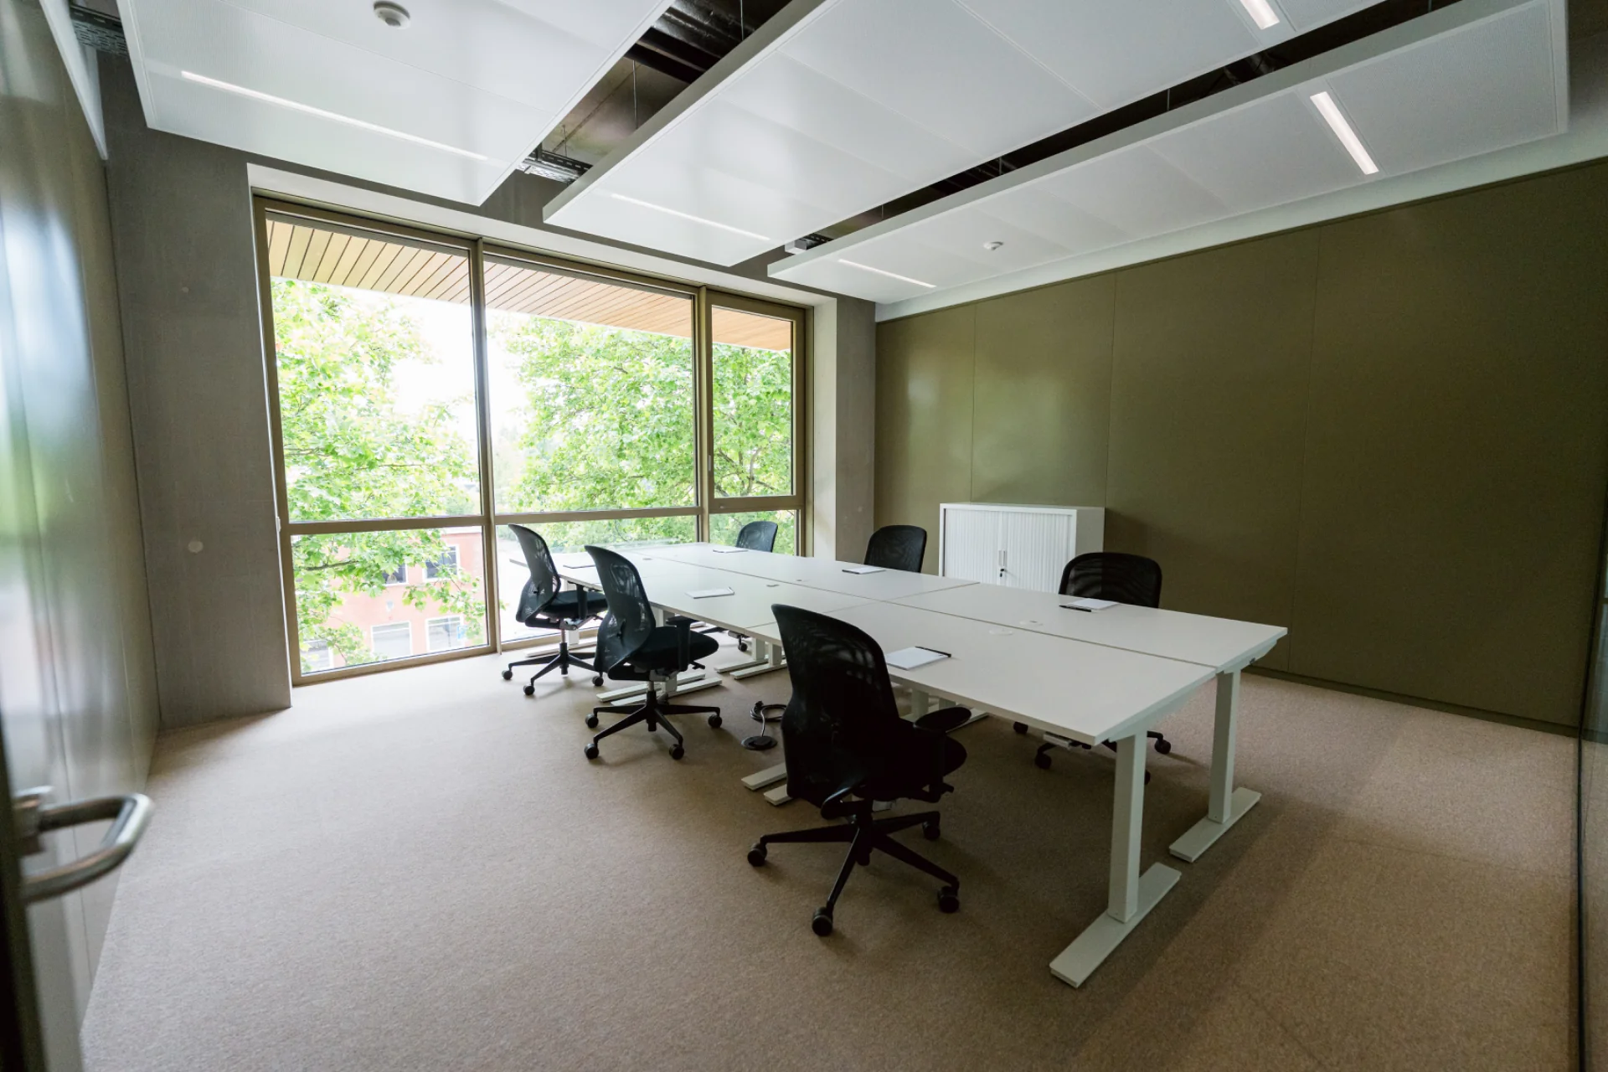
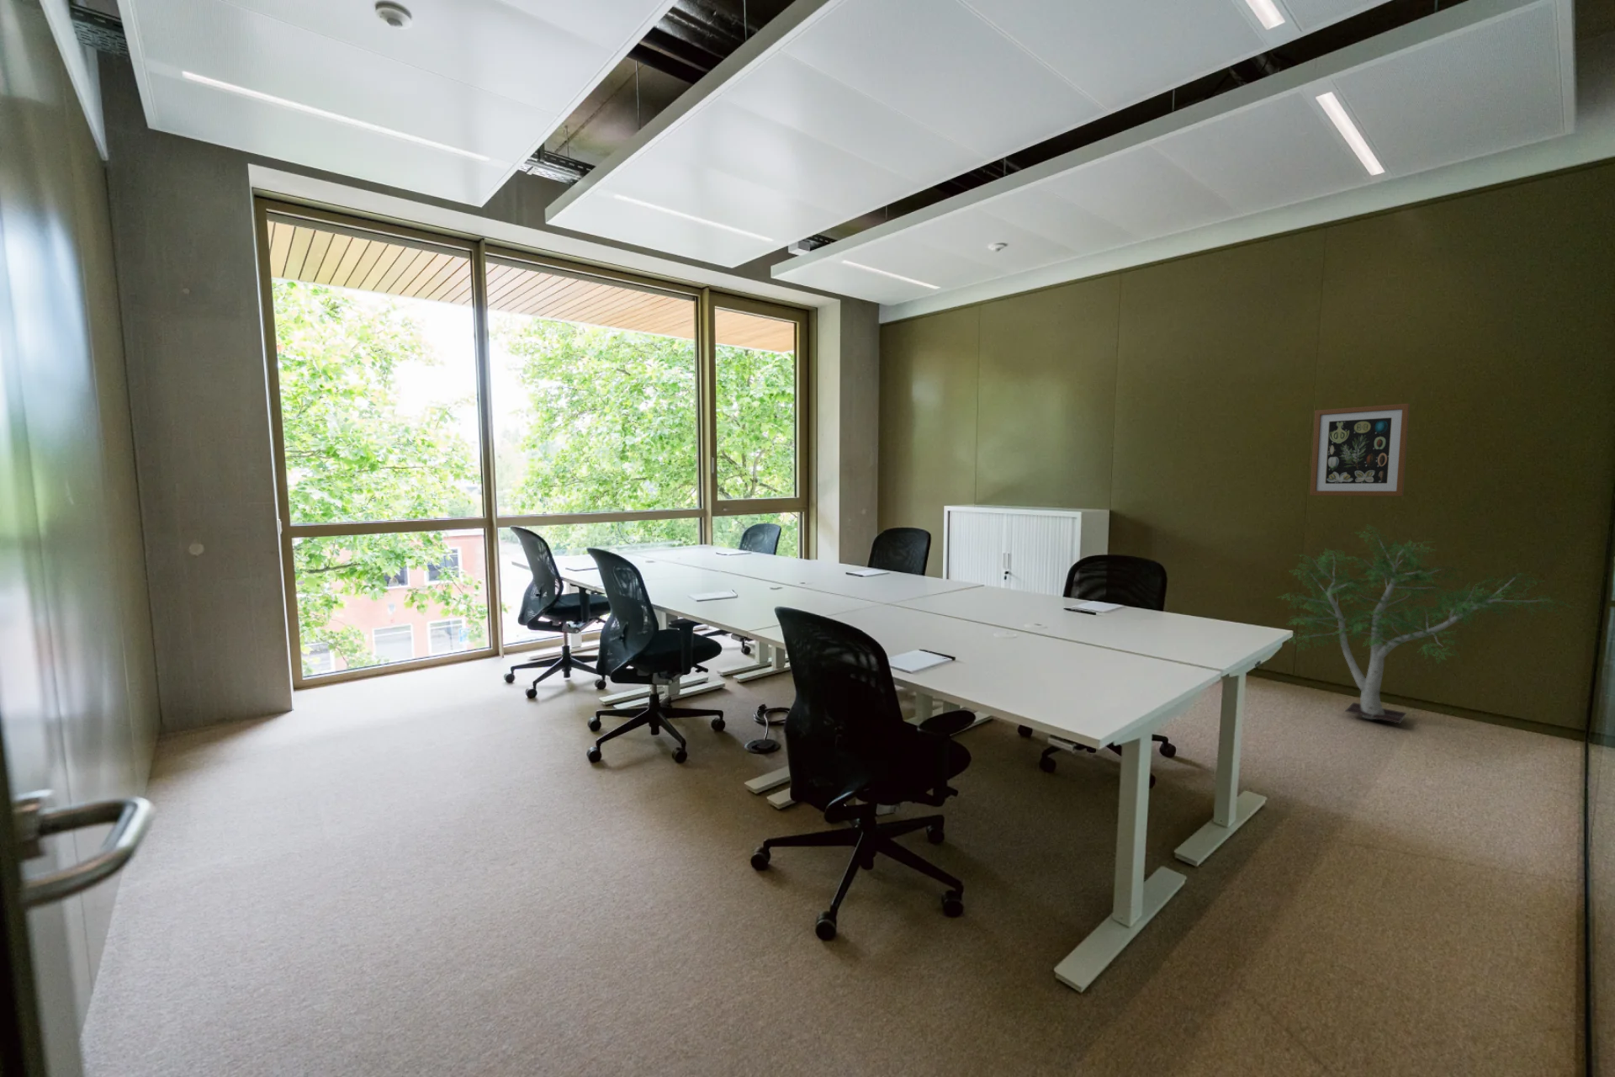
+ potted tree (1408, 627)
+ wall art (1357, 451)
